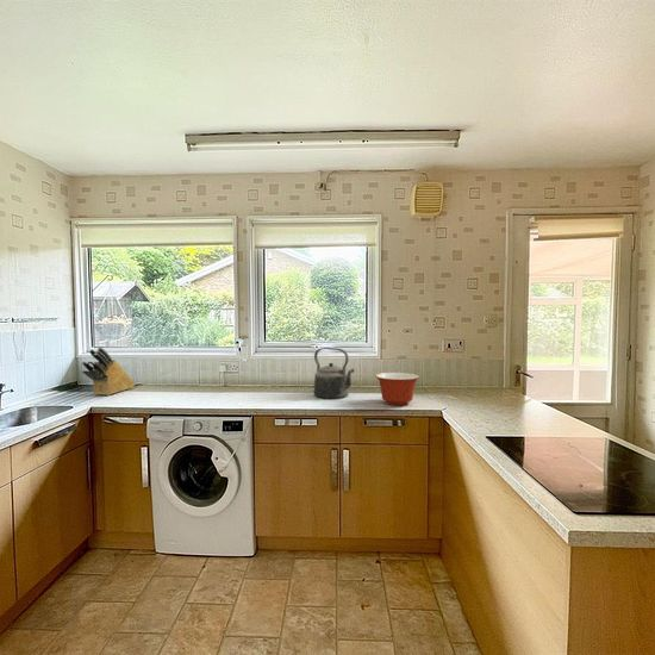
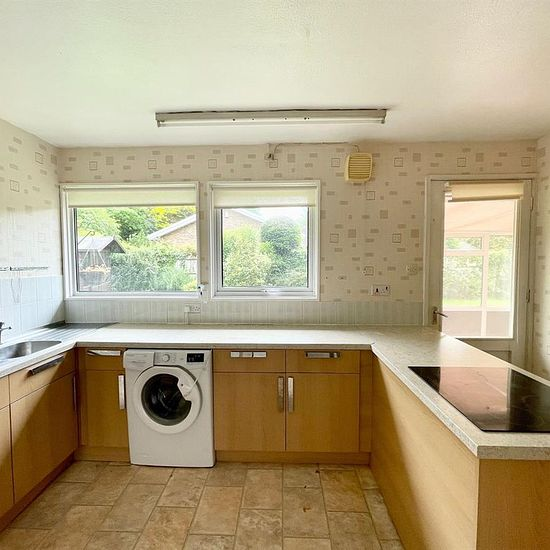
- kettle (333, 372)
- mixing bowl (397, 388)
- knife block (110, 369)
